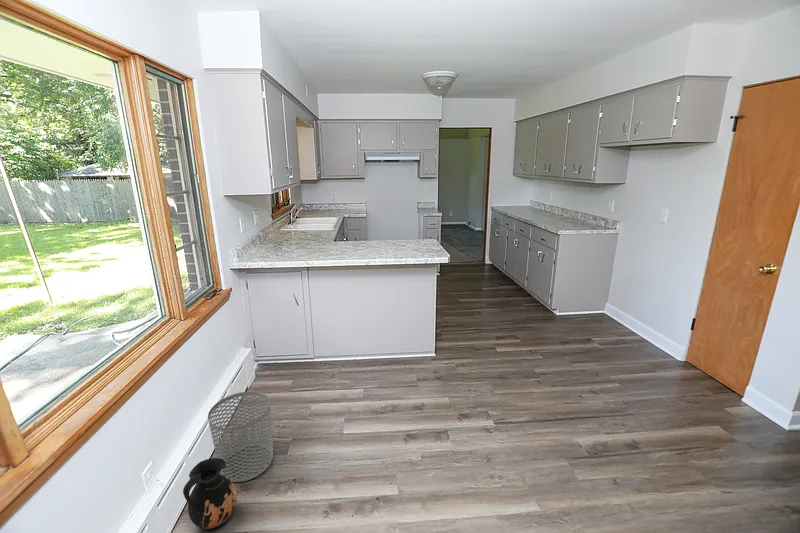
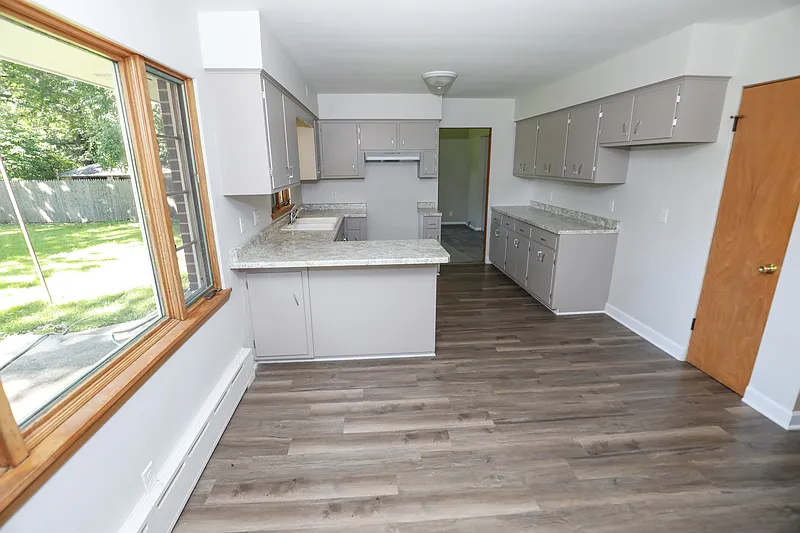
- ceramic jug (211, 495)
- waste bin (243, 436)
